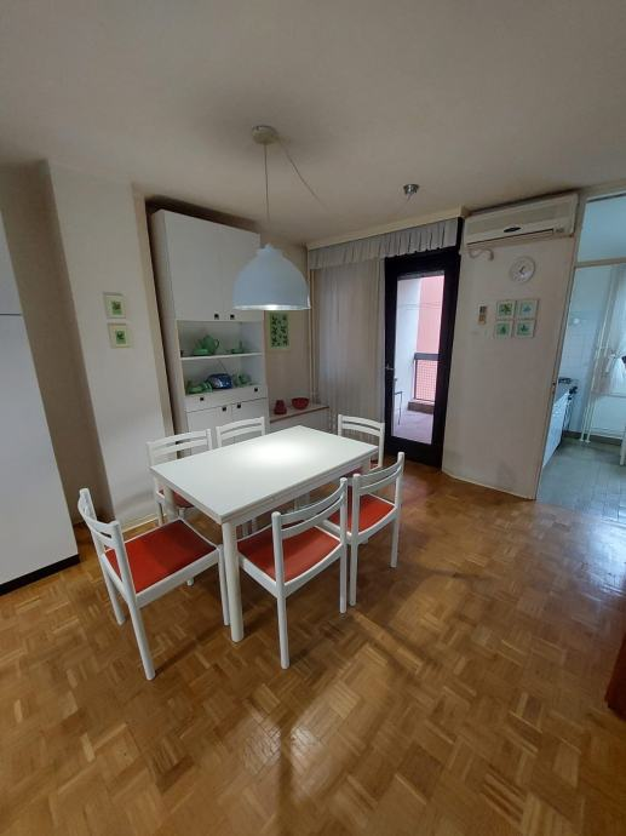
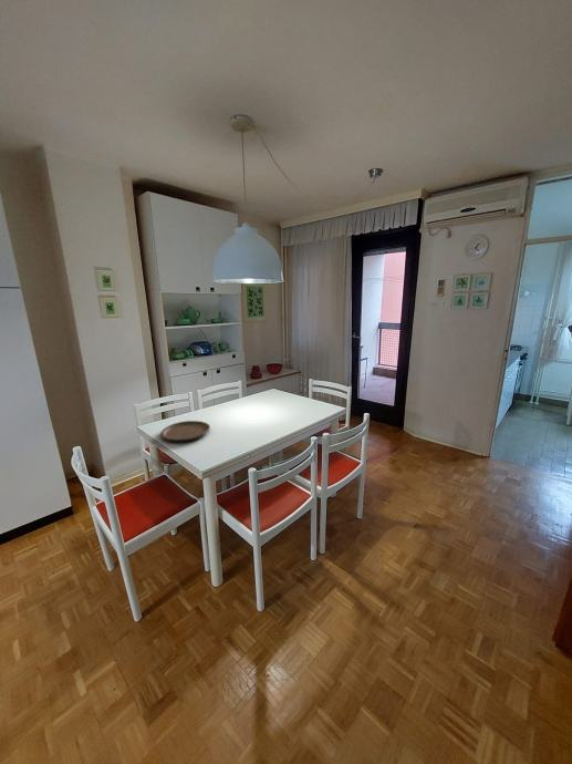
+ plate (186, 431)
